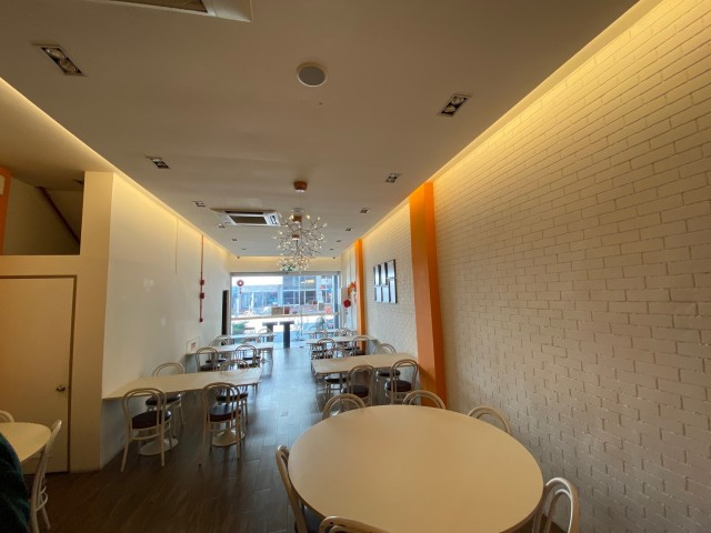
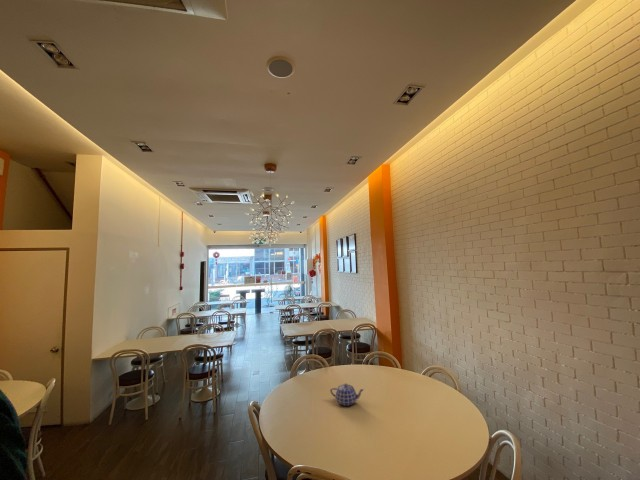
+ teapot (347, 393)
